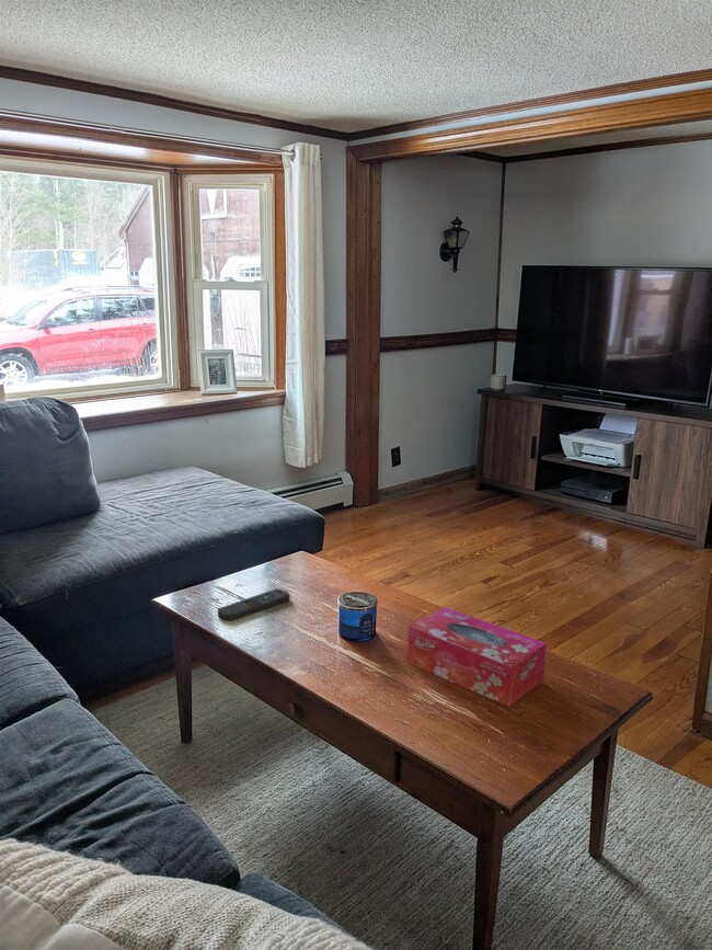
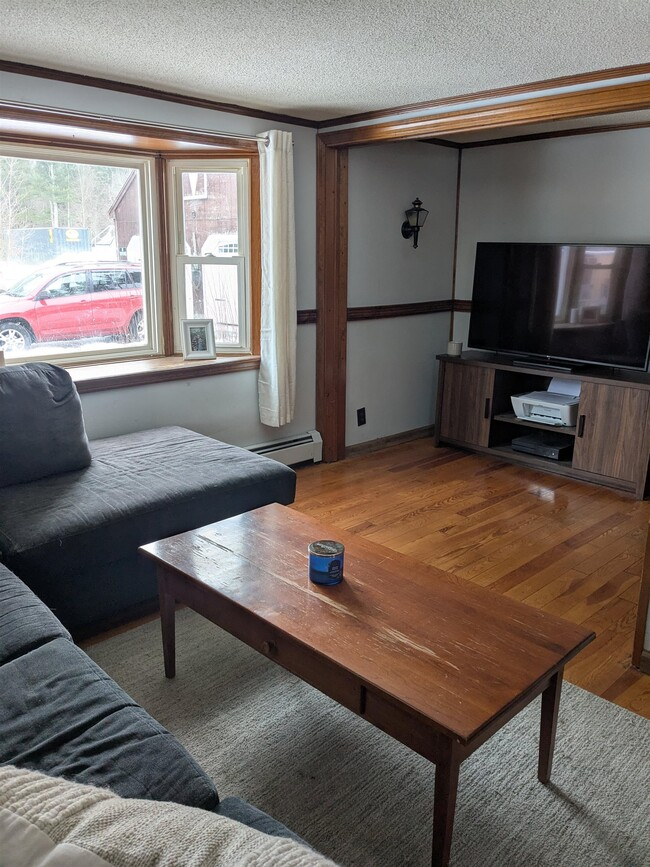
- remote control (254, 604)
- tissue box (474, 653)
